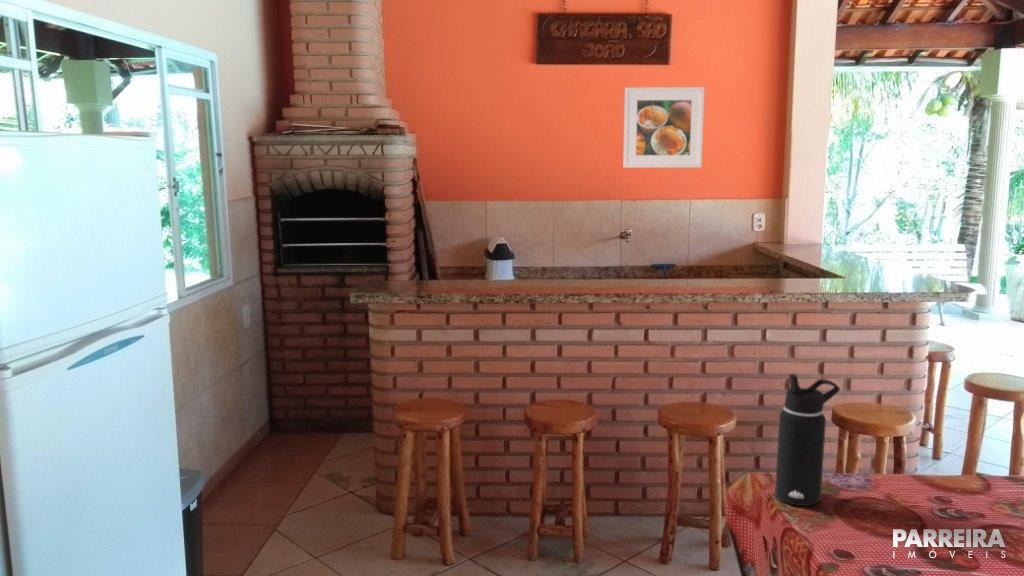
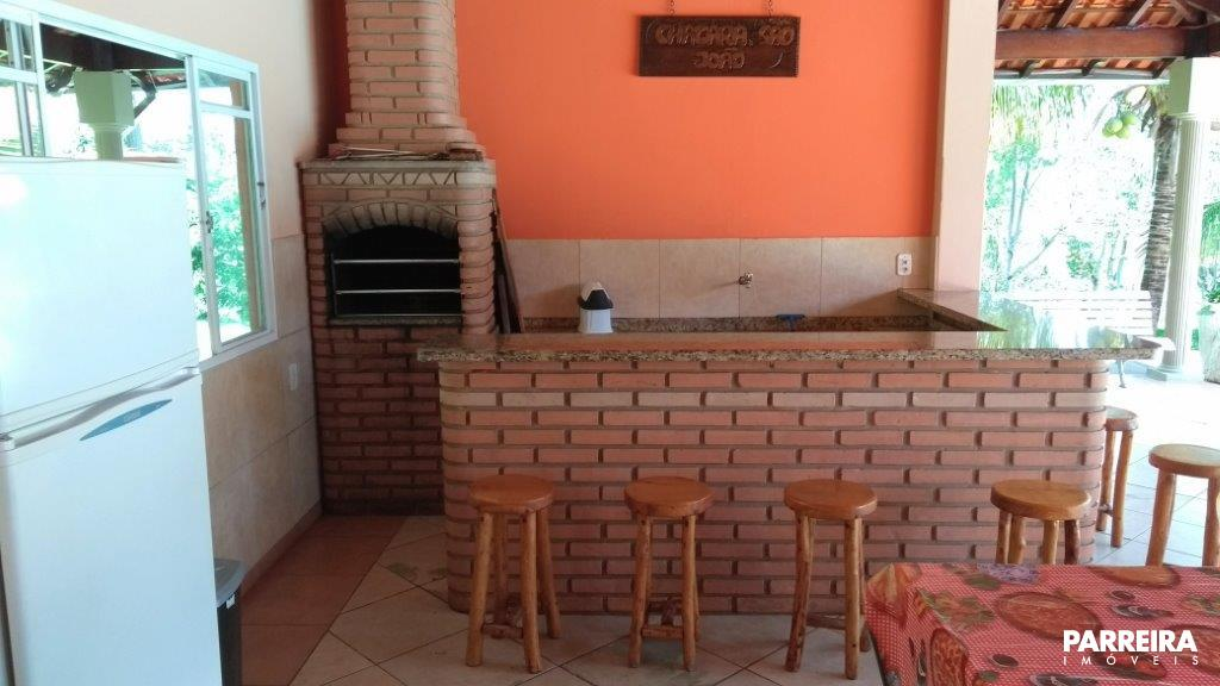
- water bottle (806, 435)
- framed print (663, 127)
